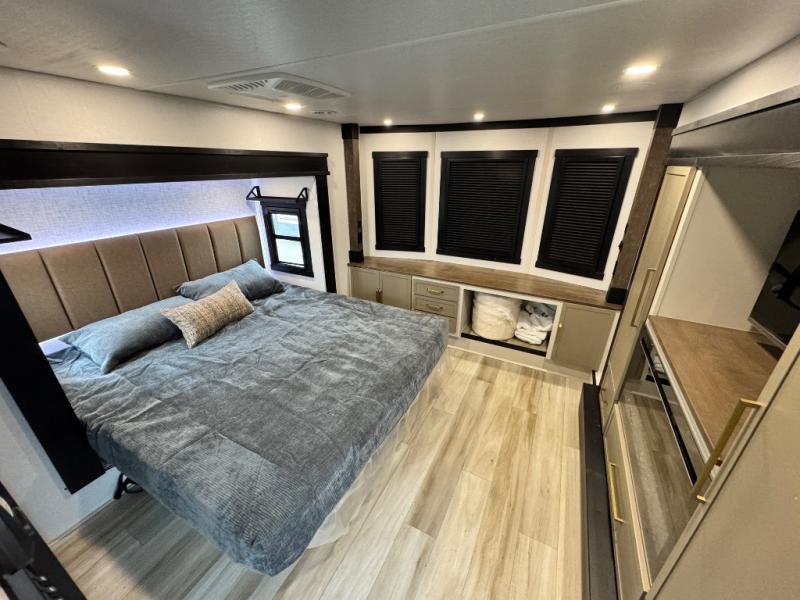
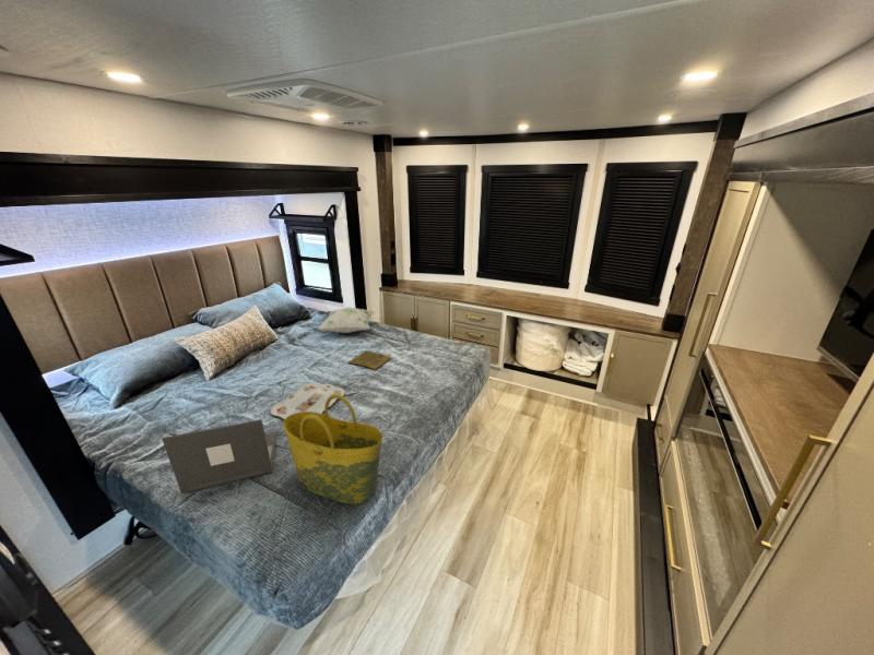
+ book (369, 359)
+ laptop (227, 436)
+ serving tray (309, 401)
+ tote bag (332, 445)
+ decorative pillow (346, 319)
